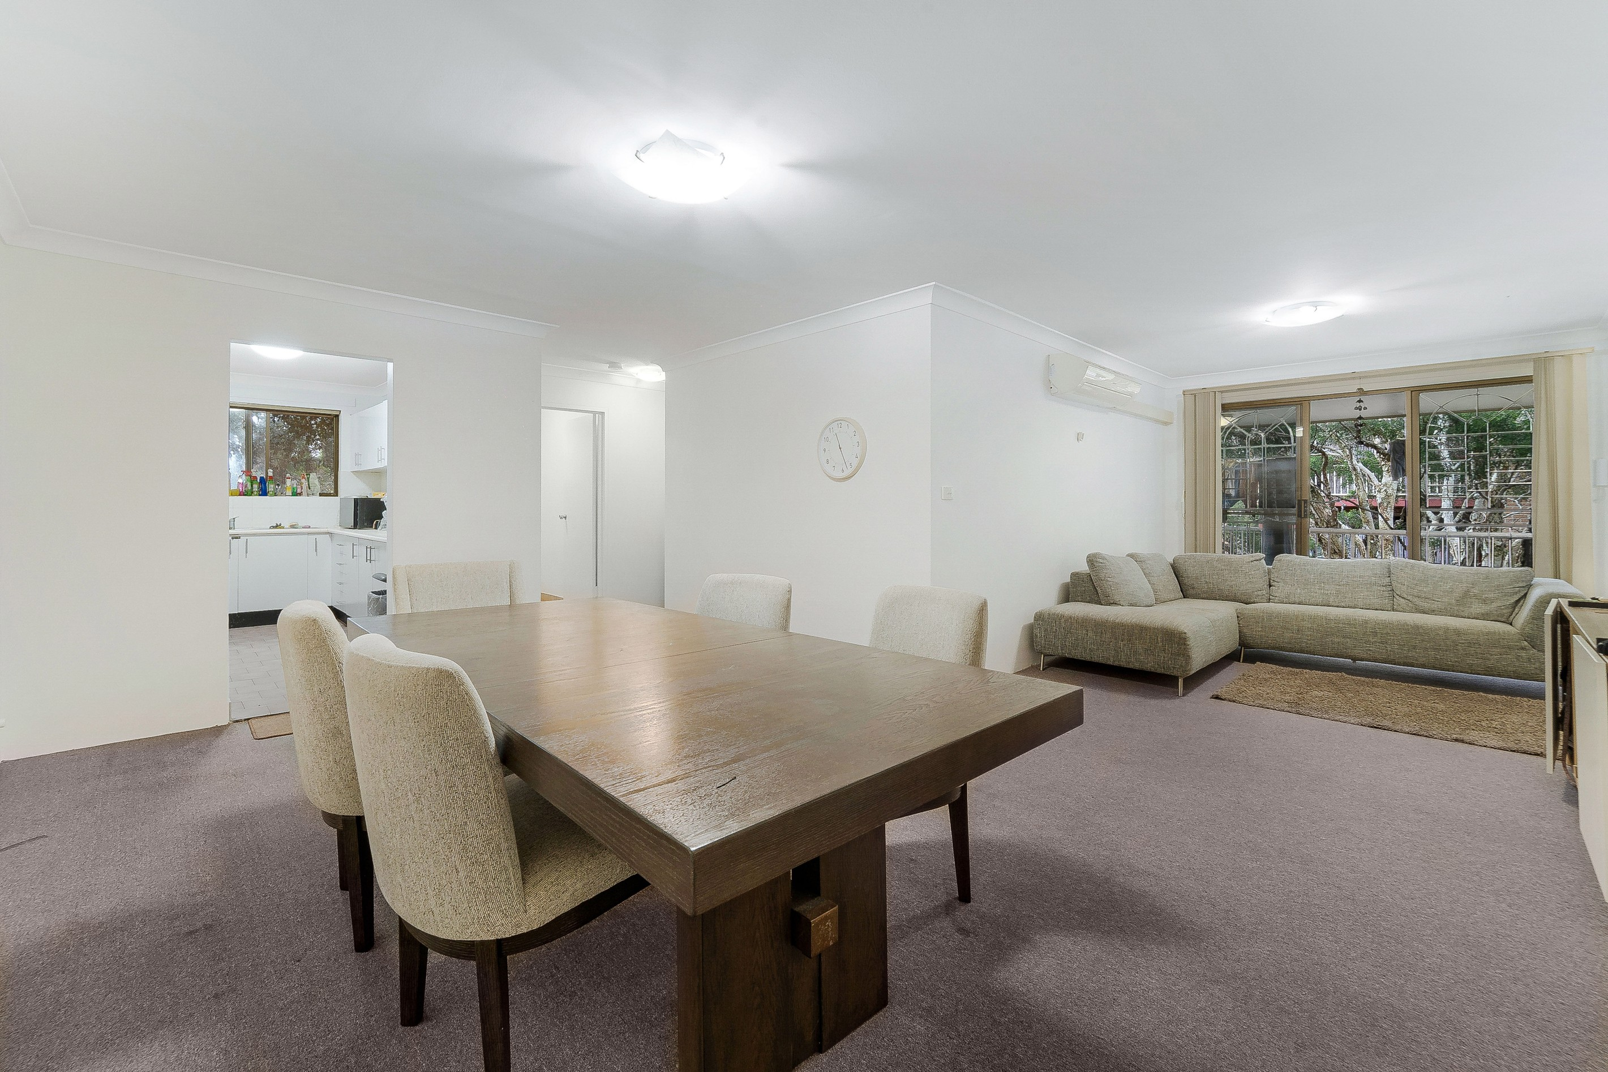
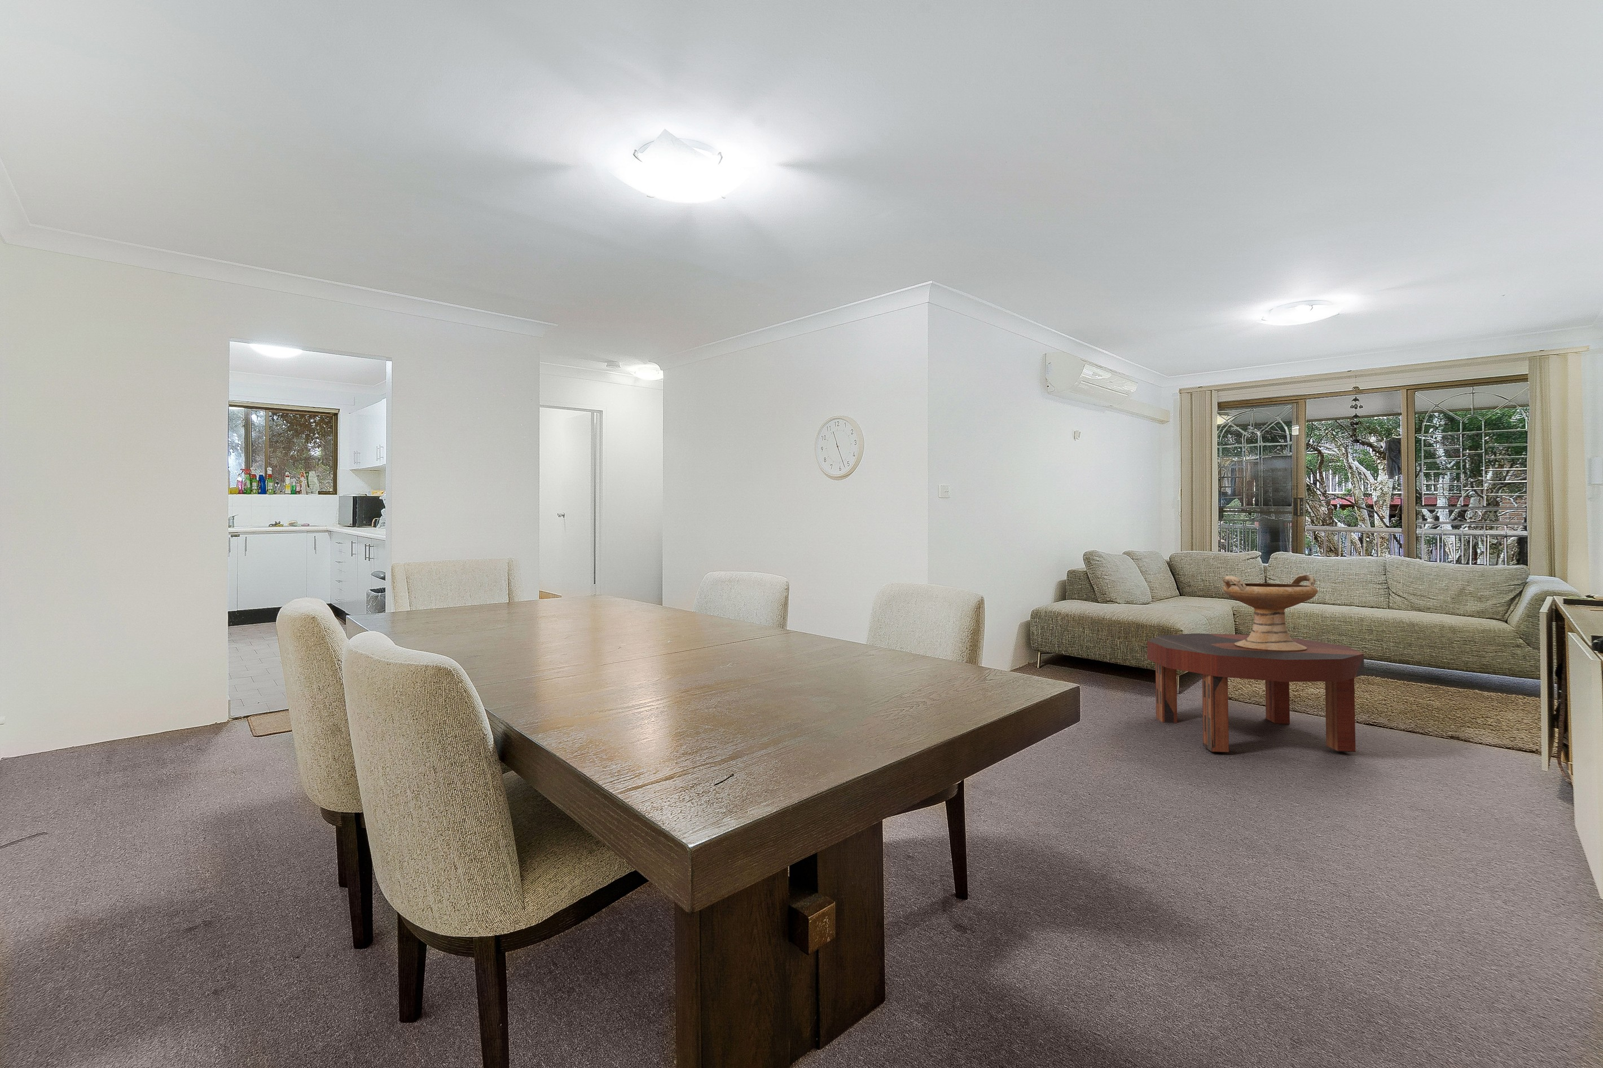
+ coffee table (1250, 679)
+ decorative bowl (1269, 610)
